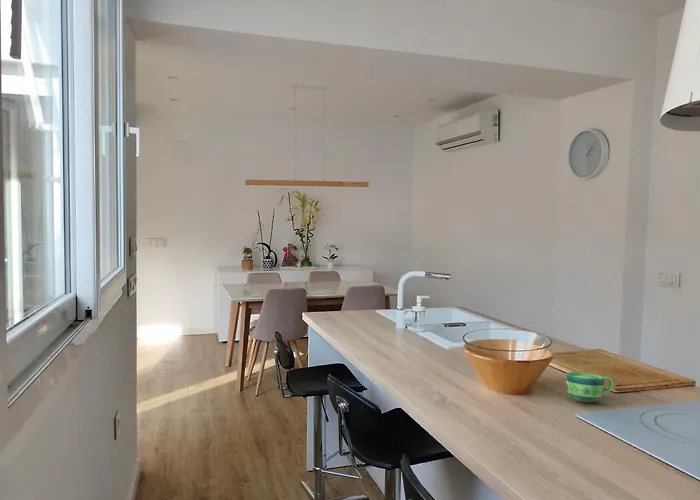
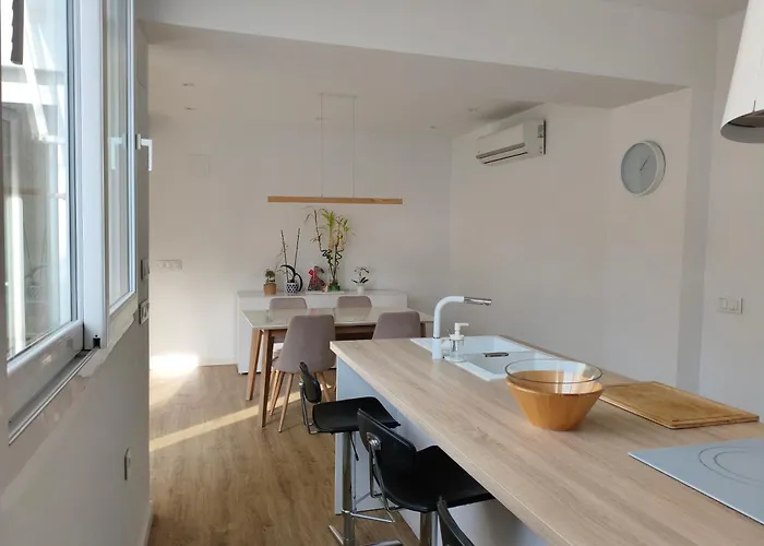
- cup (589, 386)
